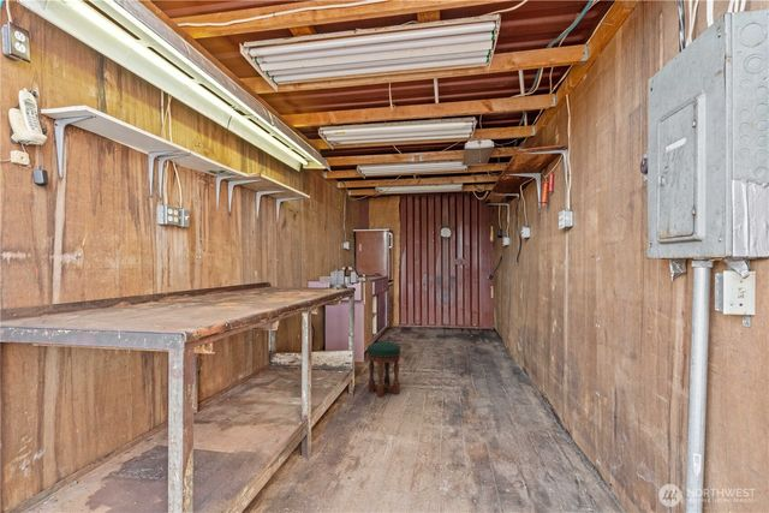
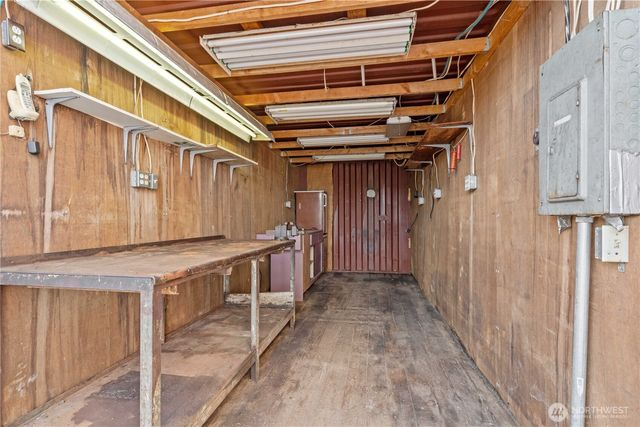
- stool (384, 366)
